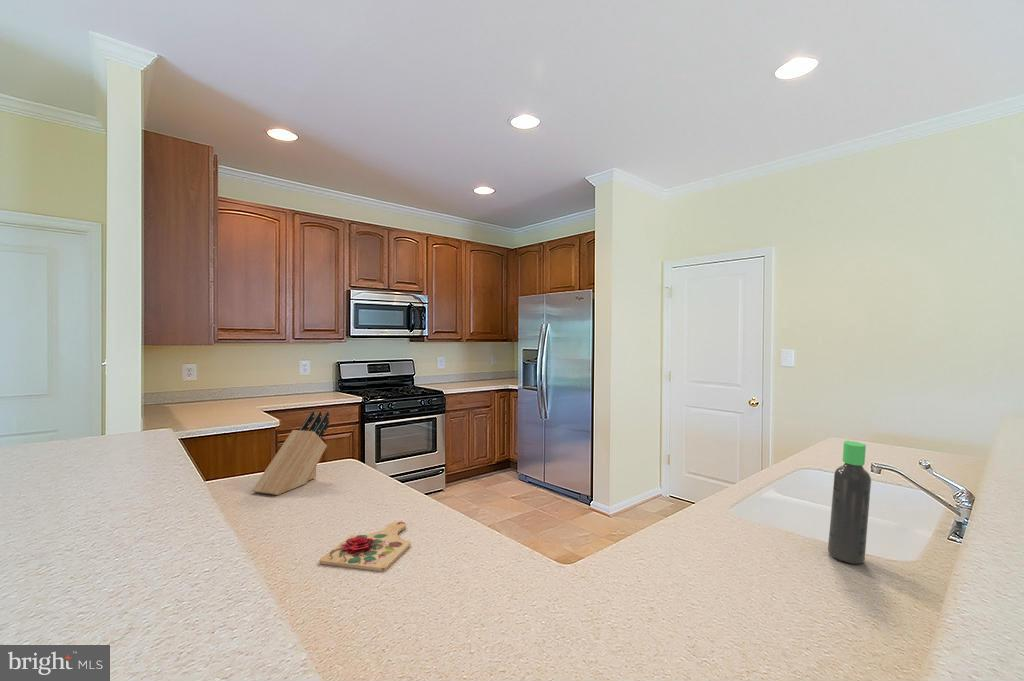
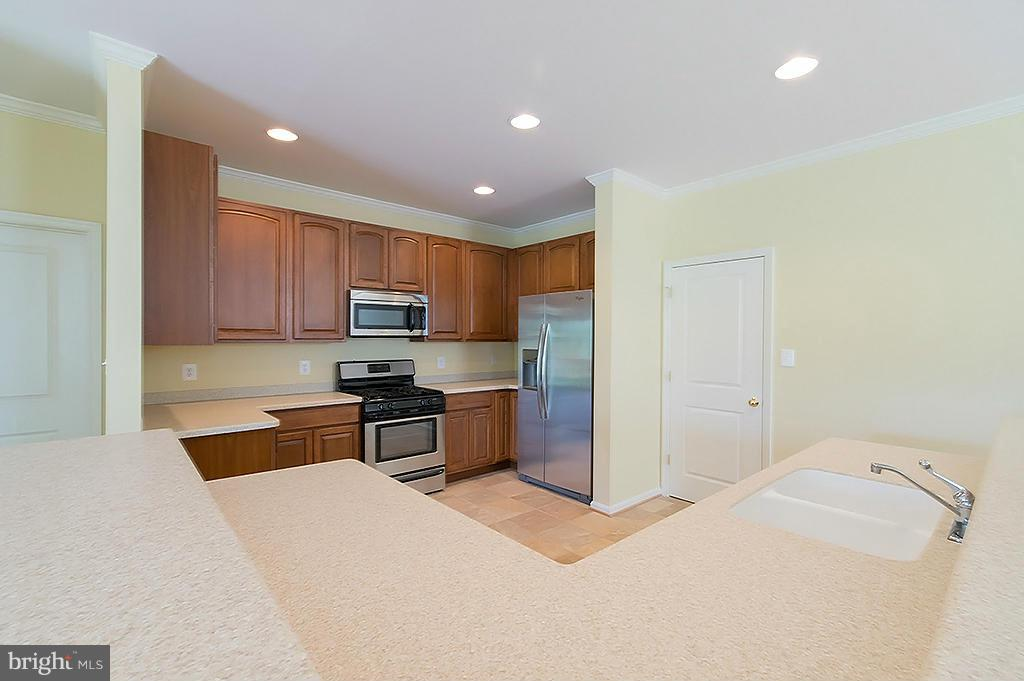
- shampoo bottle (848, 500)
- knife block (296, 448)
- cutting board (378, 537)
